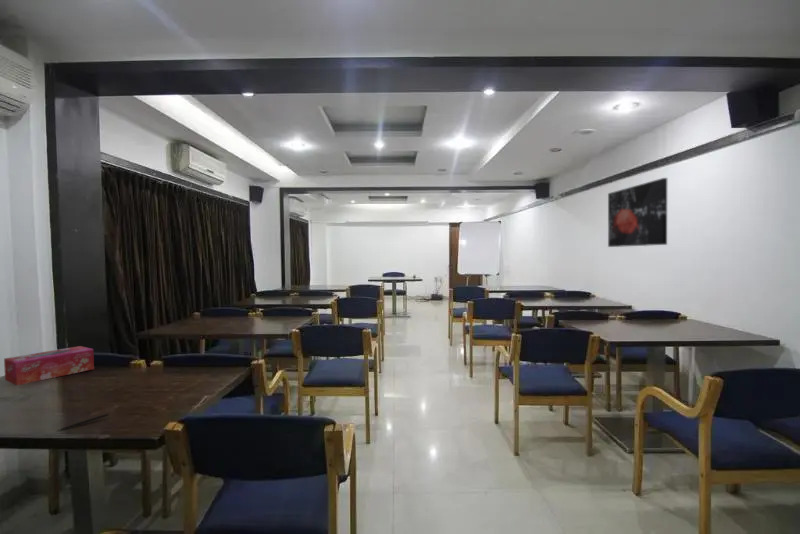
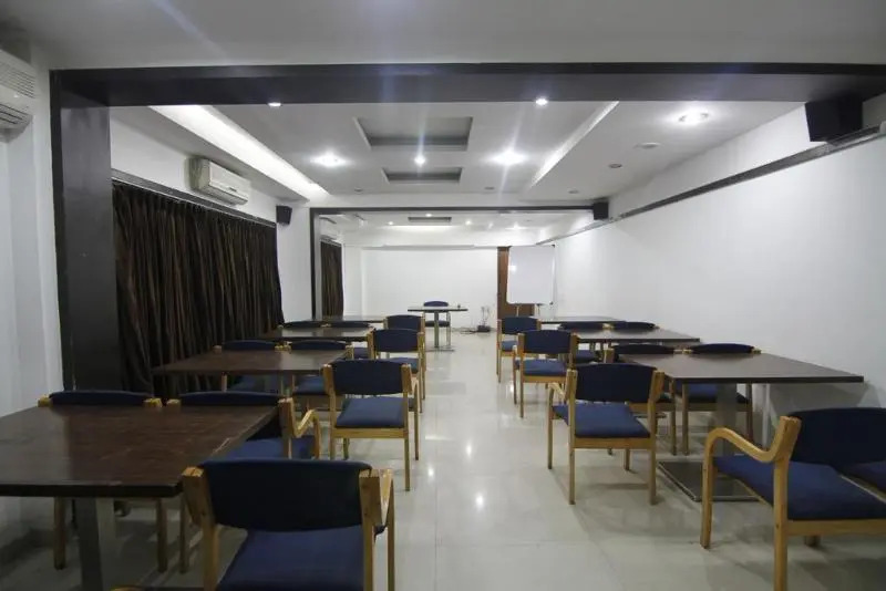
- wall art (634, 216)
- tissue box (51, 364)
- pen (83, 421)
